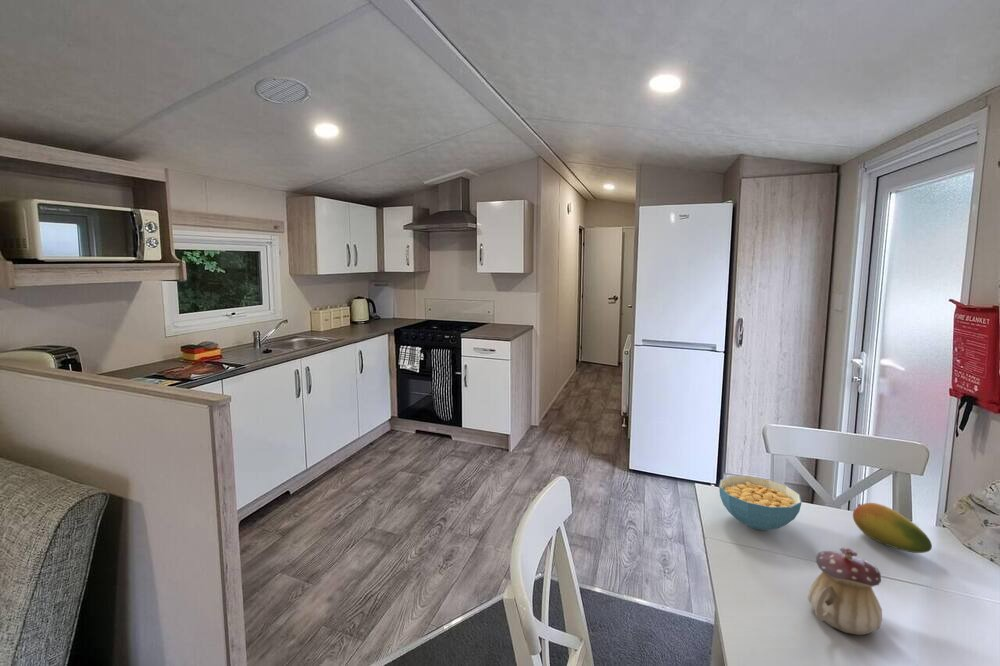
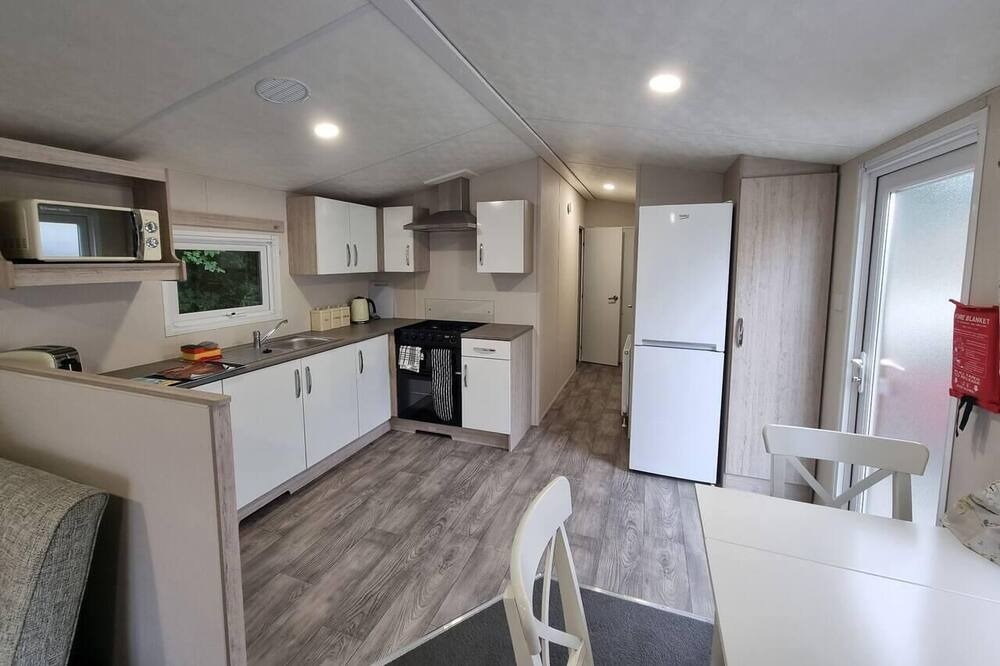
- fruit (889, 526)
- teapot (843, 584)
- cereal bowl (757, 507)
